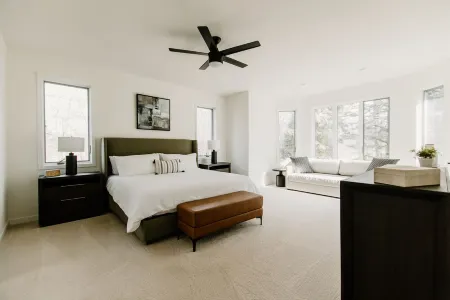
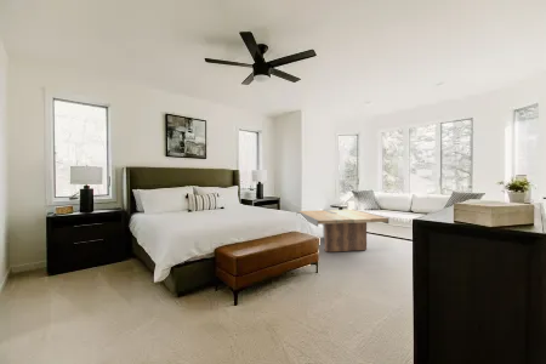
+ coffee table (337, 229)
